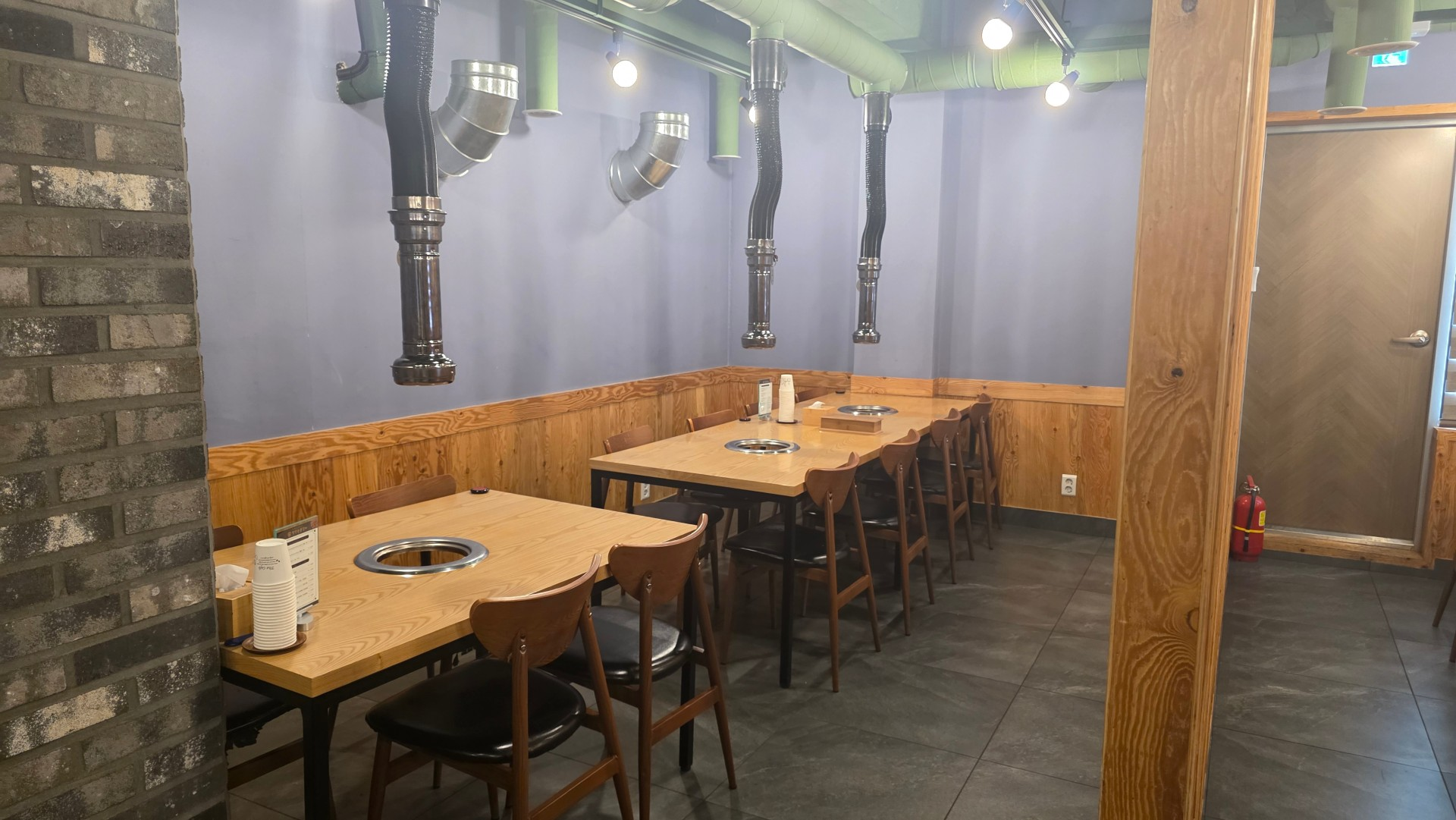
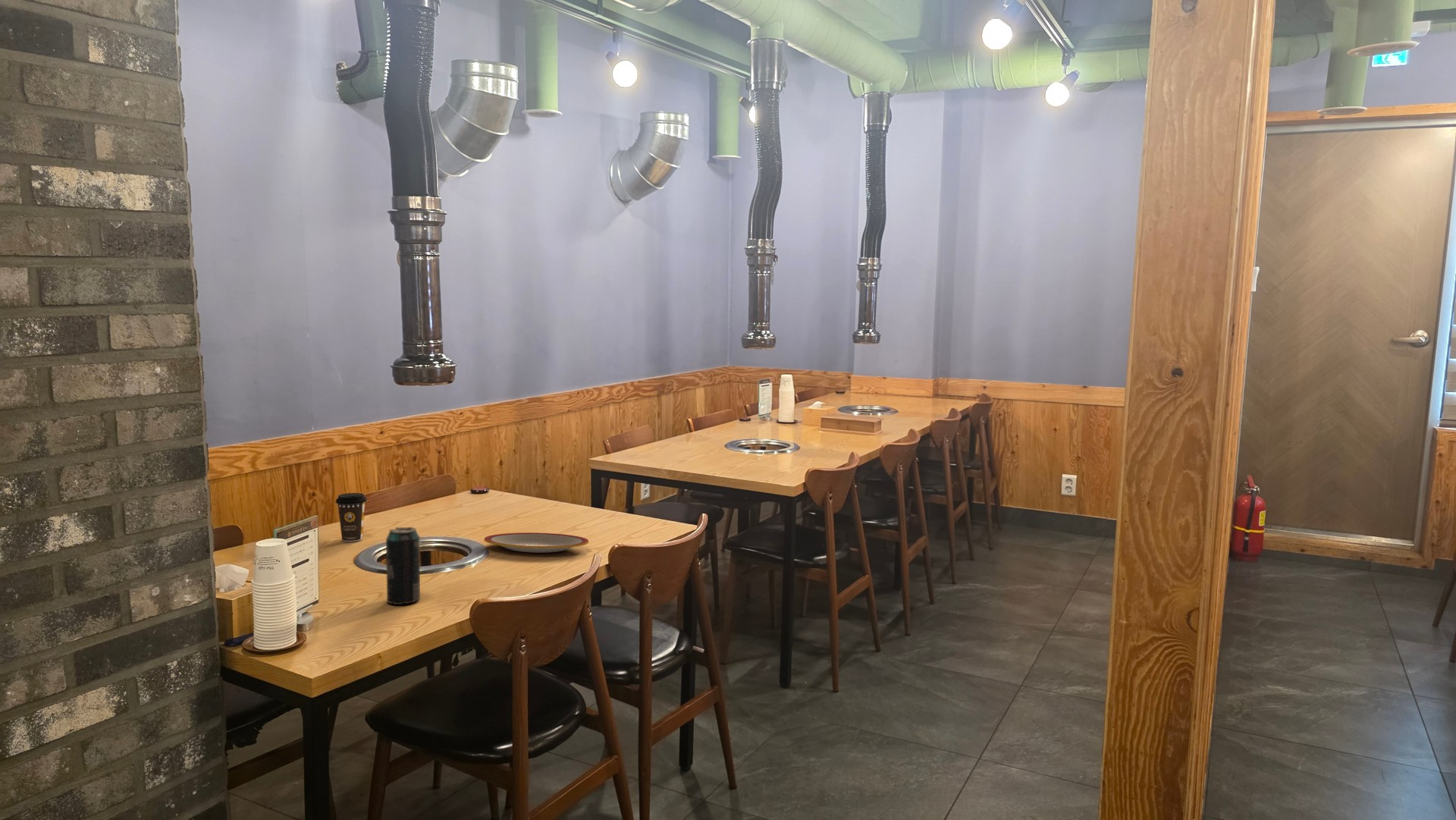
+ plate (536, 544)
+ beverage can (403, 564)
+ coffee cup (351, 517)
